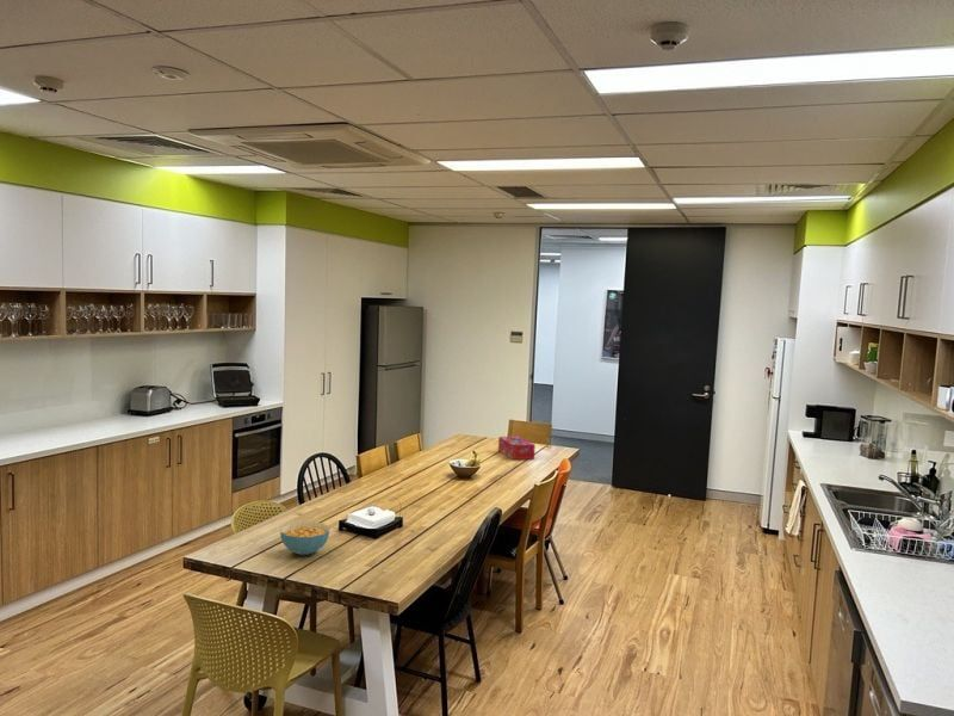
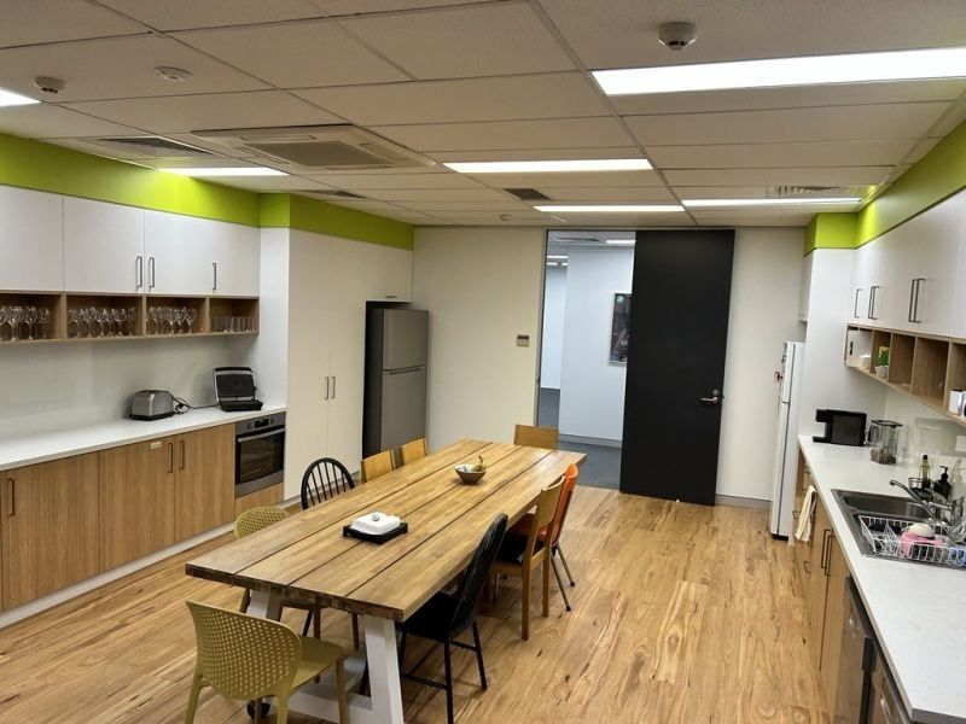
- tissue box (515, 448)
- cereal bowl (304, 541)
